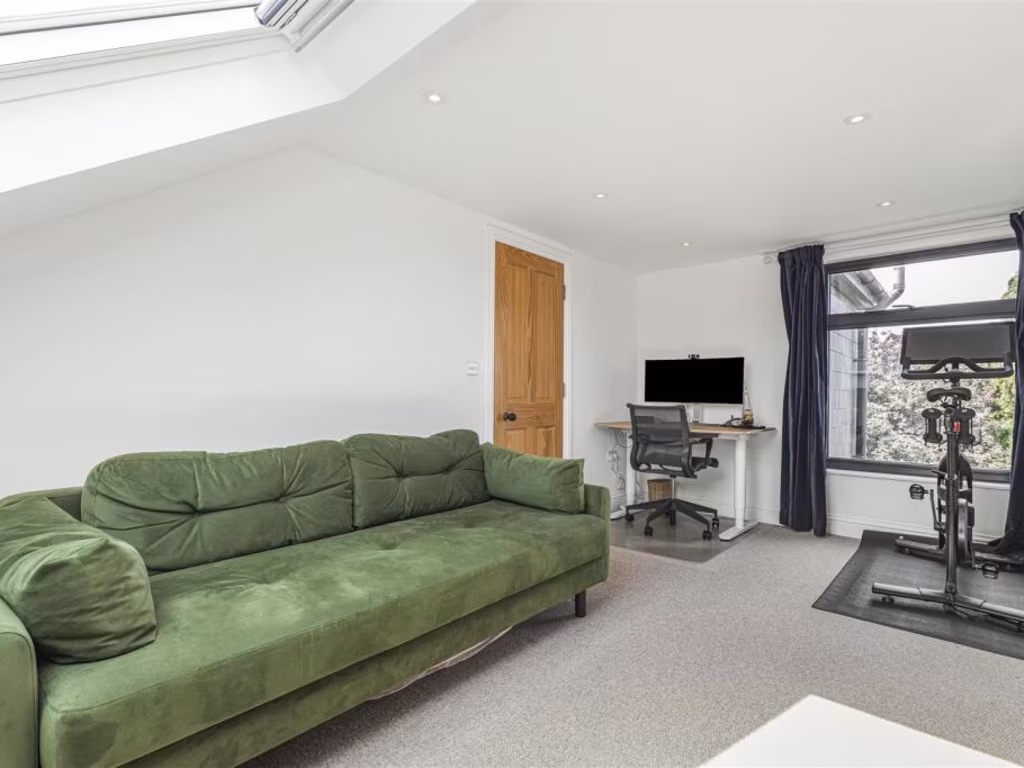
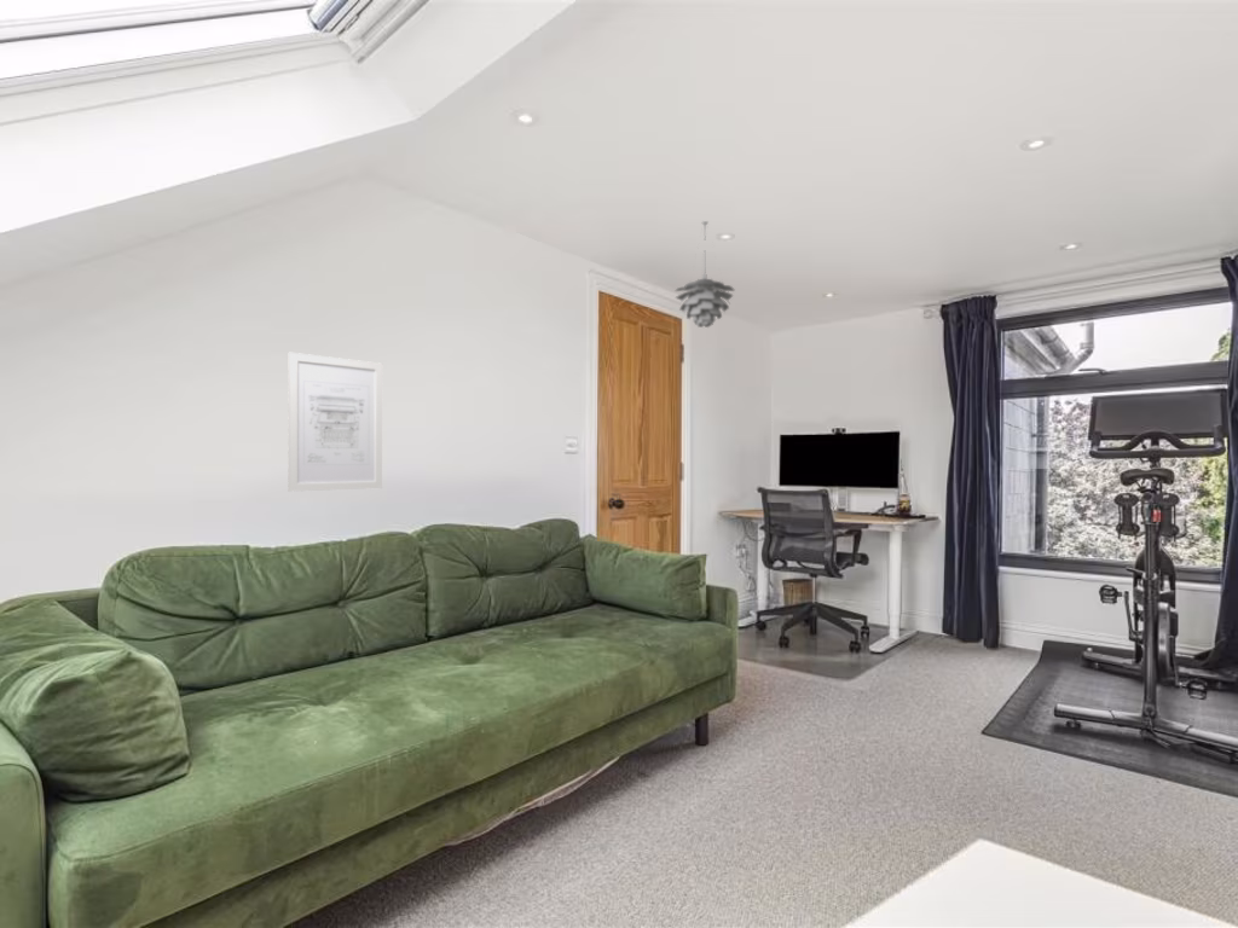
+ pendant light (705, 273)
+ wall art (337, 423)
